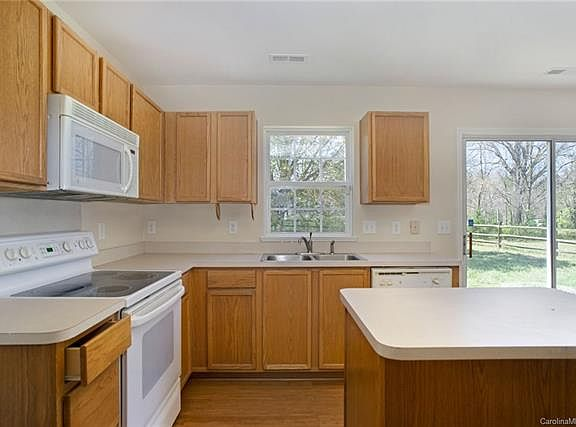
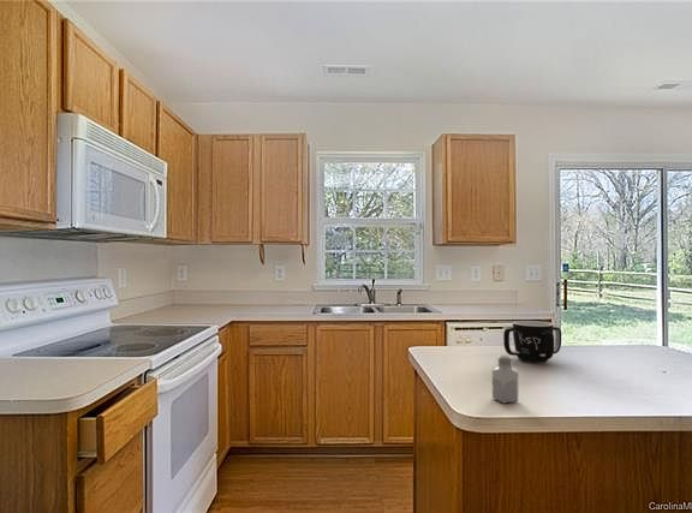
+ saltshaker (505, 377)
+ mug (532, 341)
